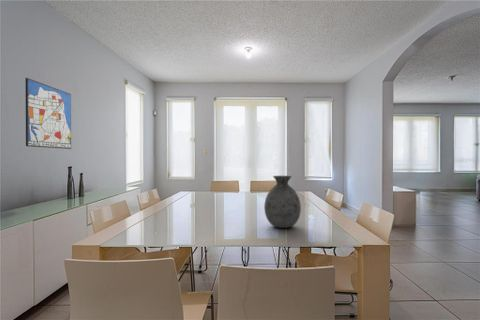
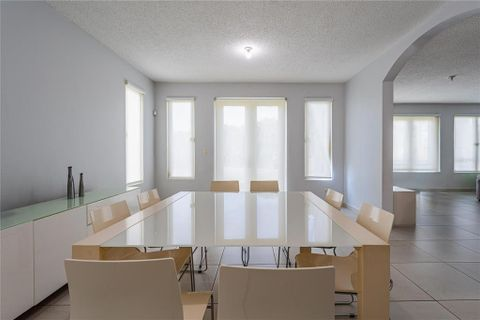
- vase (282, 201)
- wall art (51, 117)
